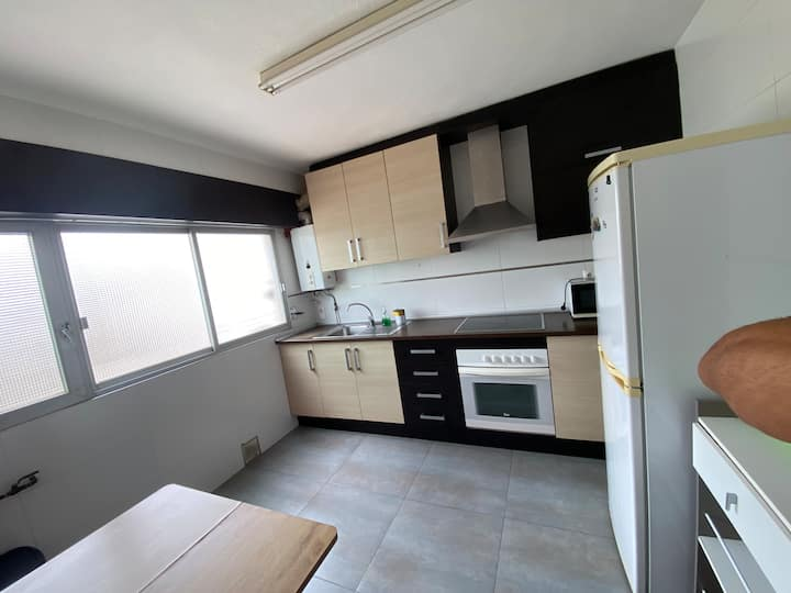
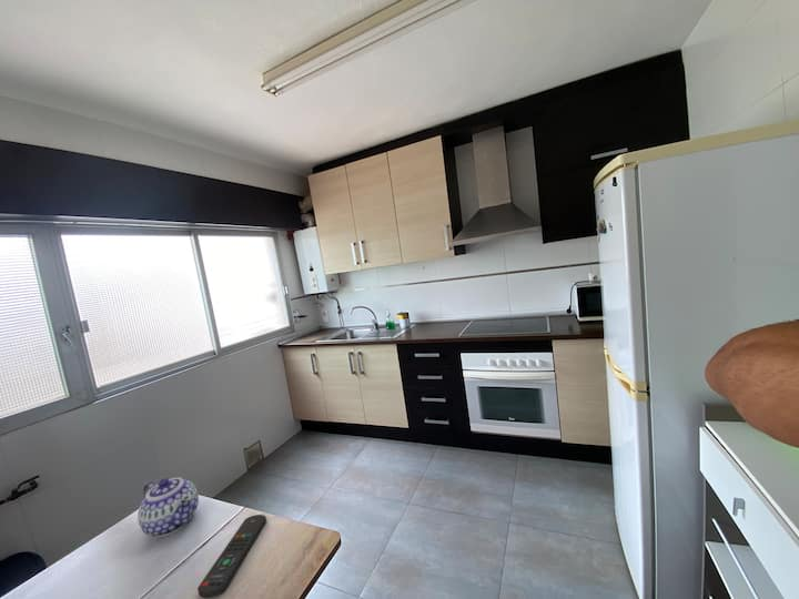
+ remote control (235, 550)
+ teapot (169, 501)
